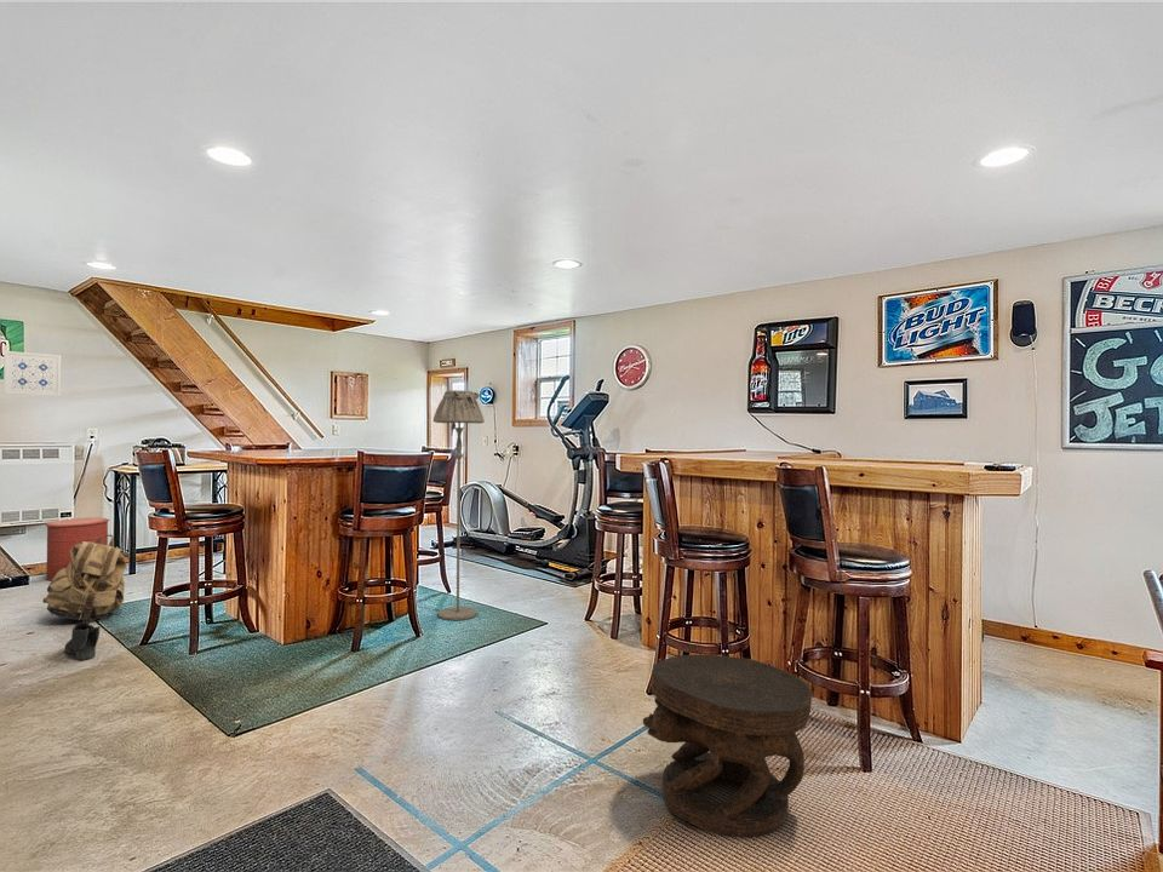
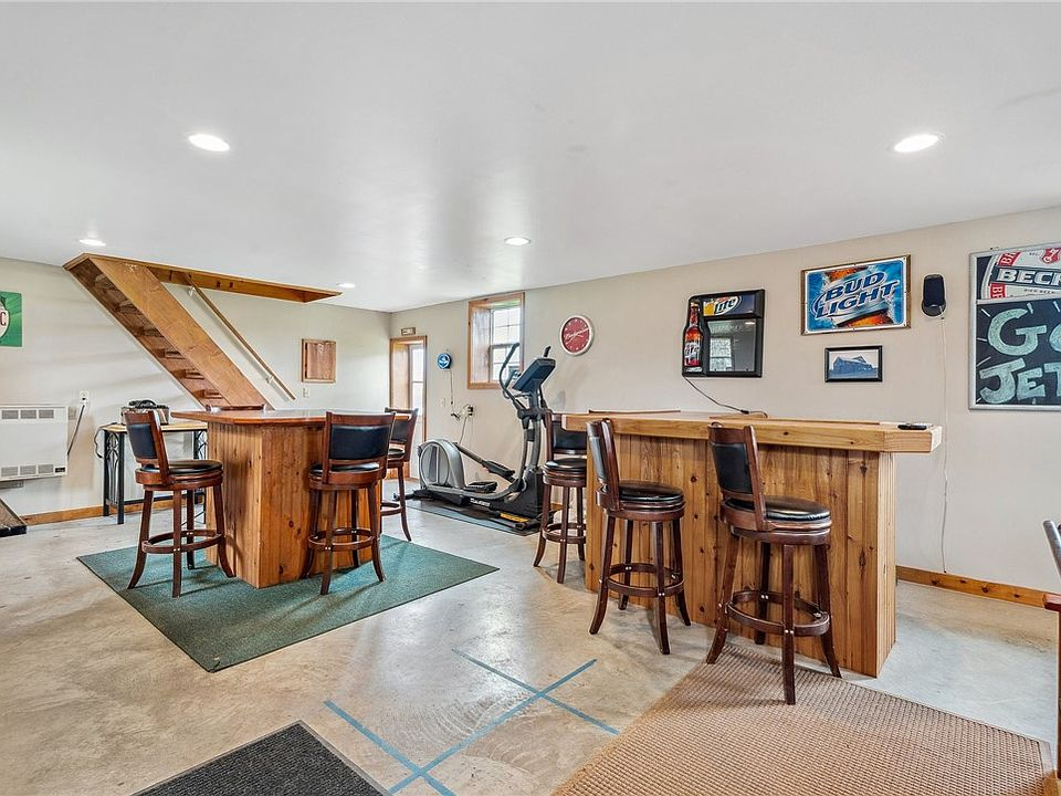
- floor lamp (458, 503)
- trash can (76, 544)
- backpack (85, 576)
- sneaker (84, 637)
- side table (723, 736)
- wall art (33, 373)
